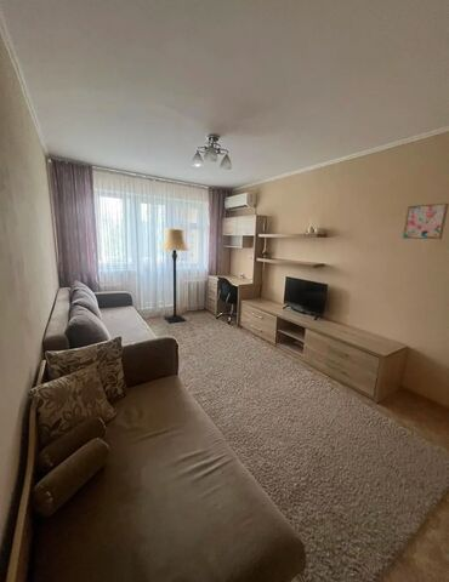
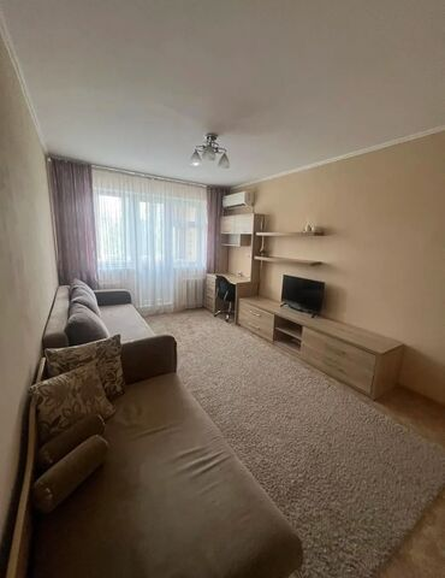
- lamp (175, 275)
- wall art (424, 222)
